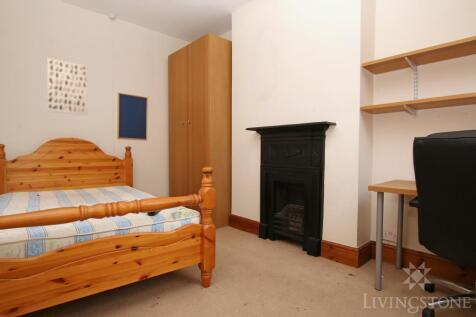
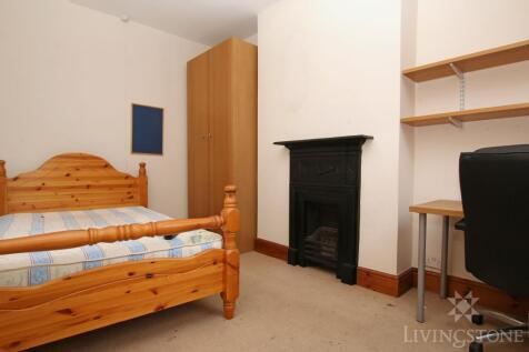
- wall art (68, 87)
